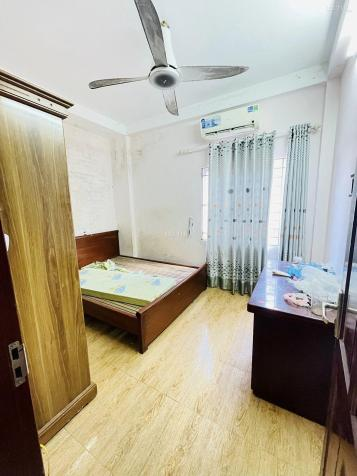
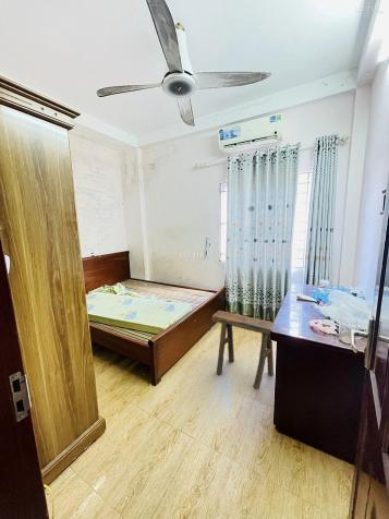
+ stool (232, 346)
